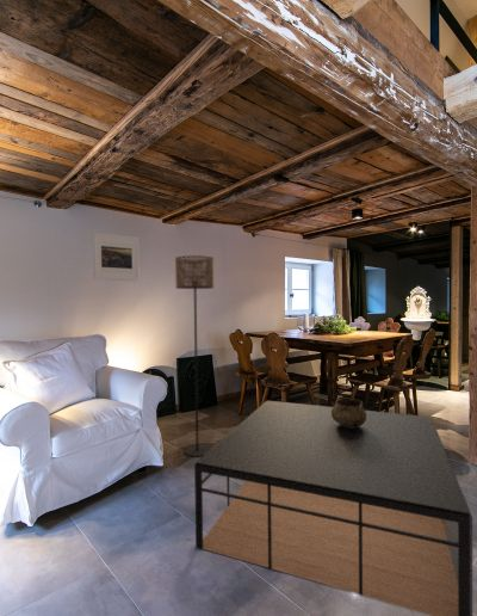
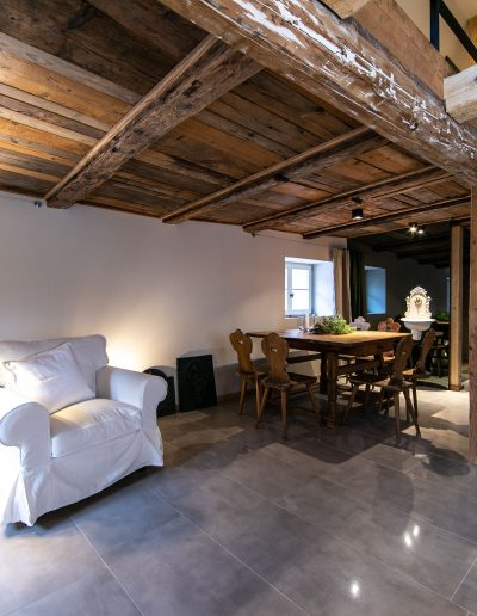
- coffee table (332, 472)
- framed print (117, 257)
- decorative bowl (348, 413)
- floor lamp (196, 355)
